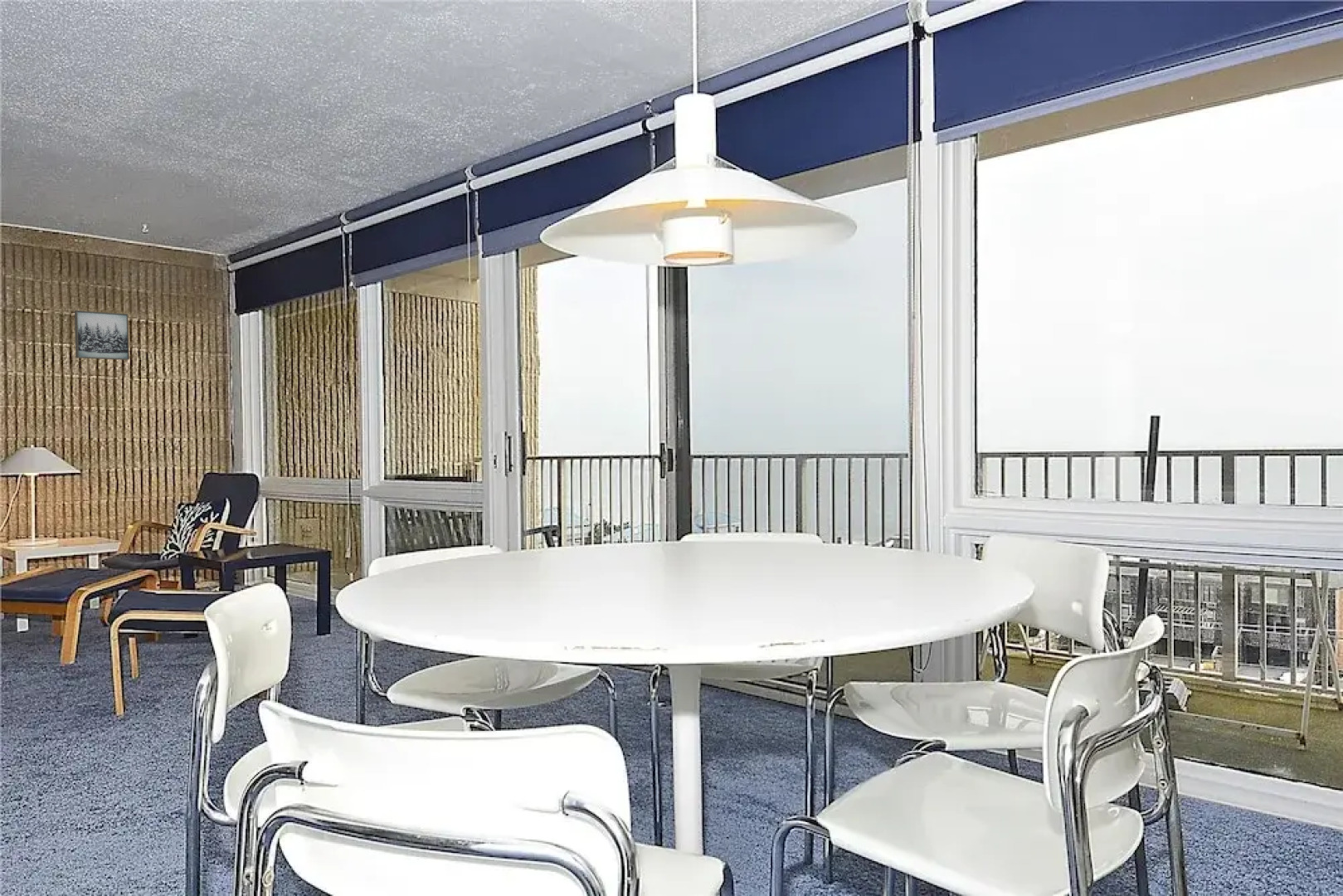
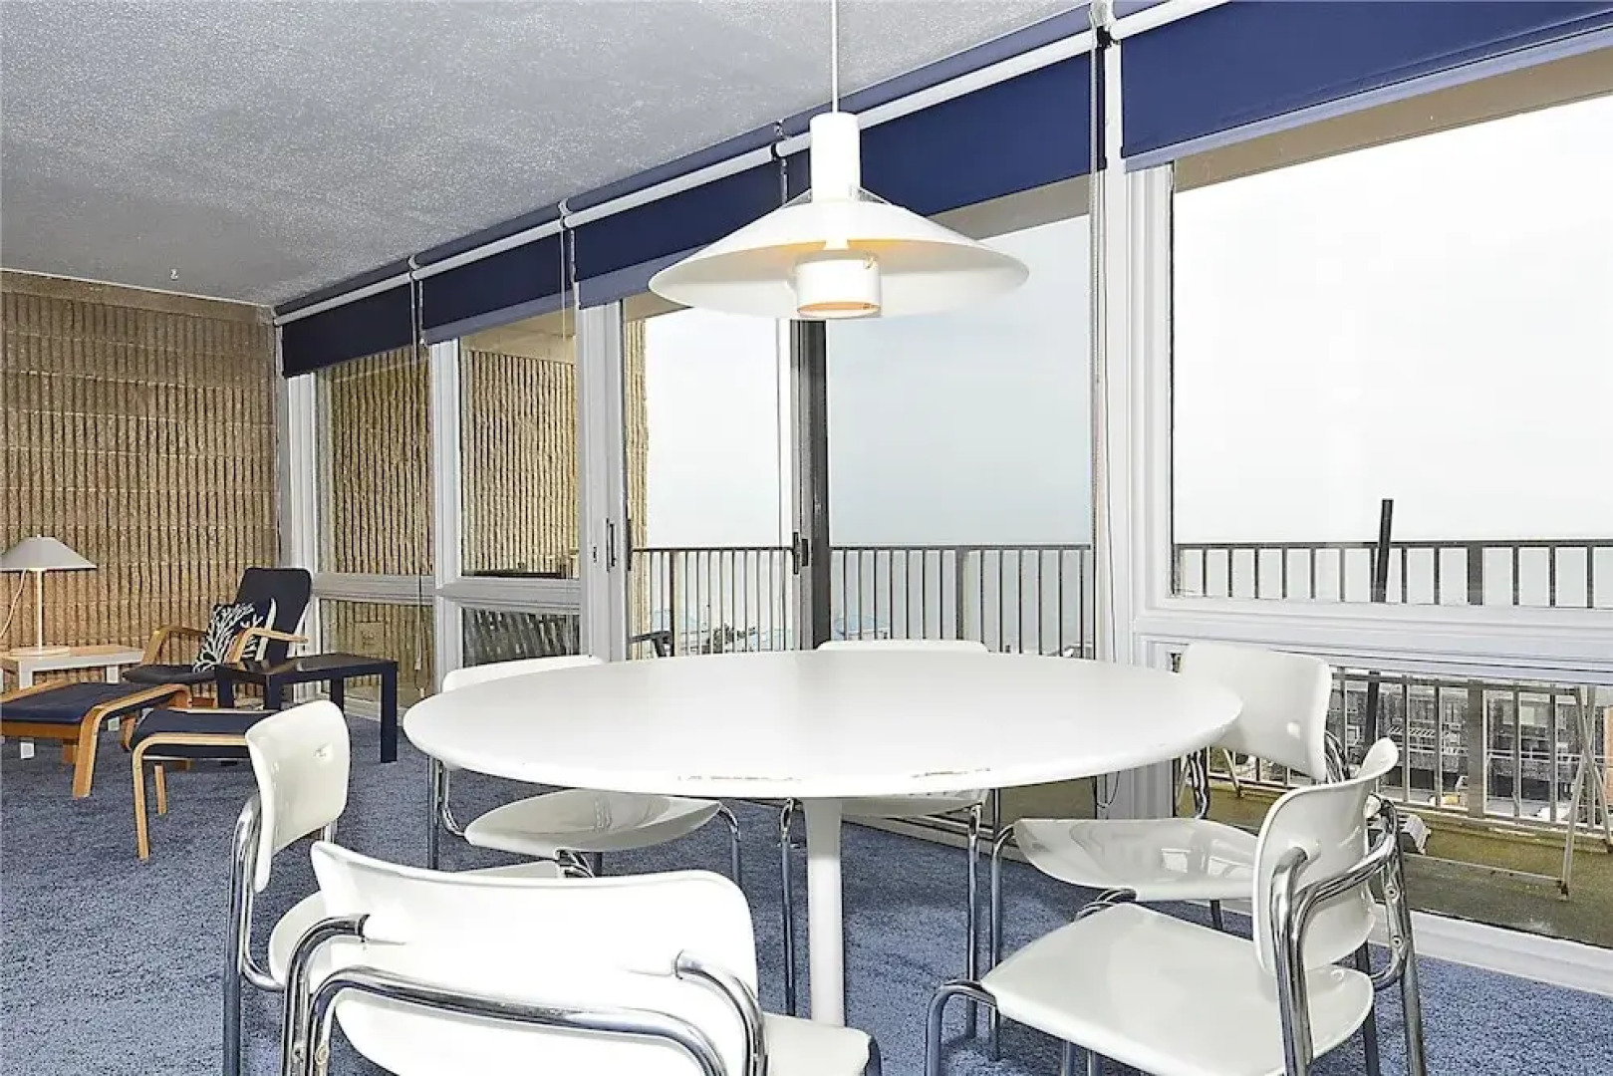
- wall art (102, 335)
